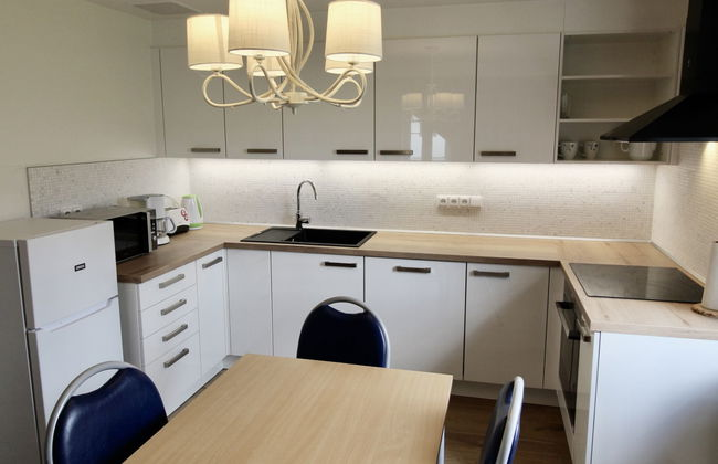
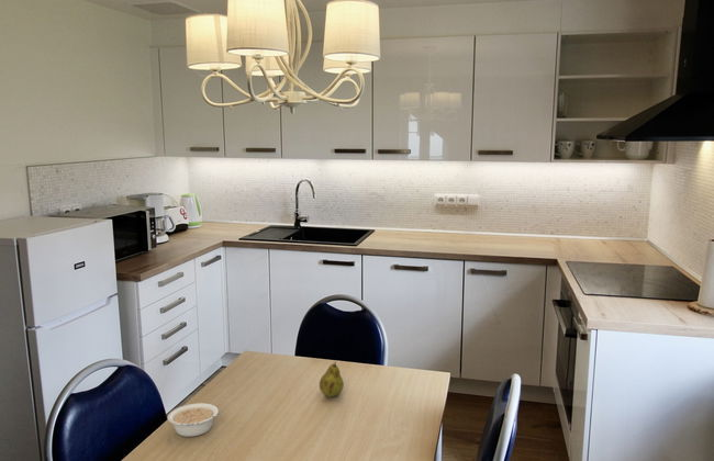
+ legume (196, 419)
+ fruit (331, 378)
